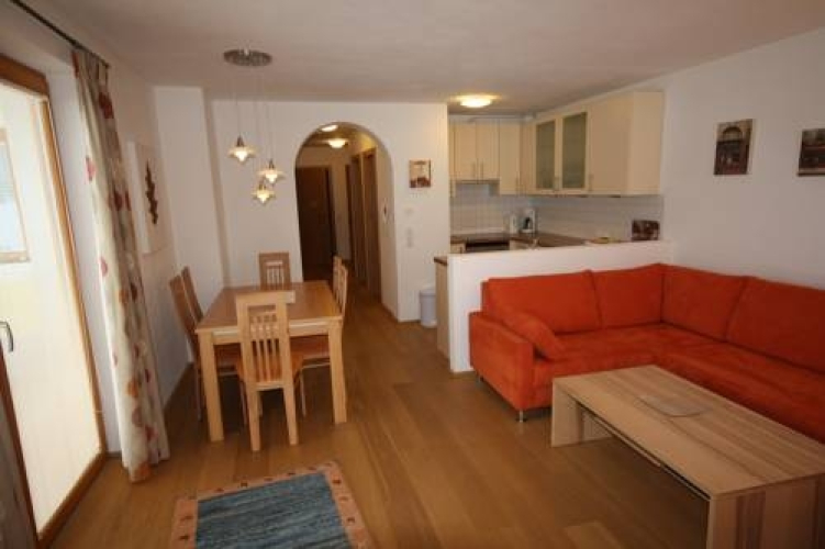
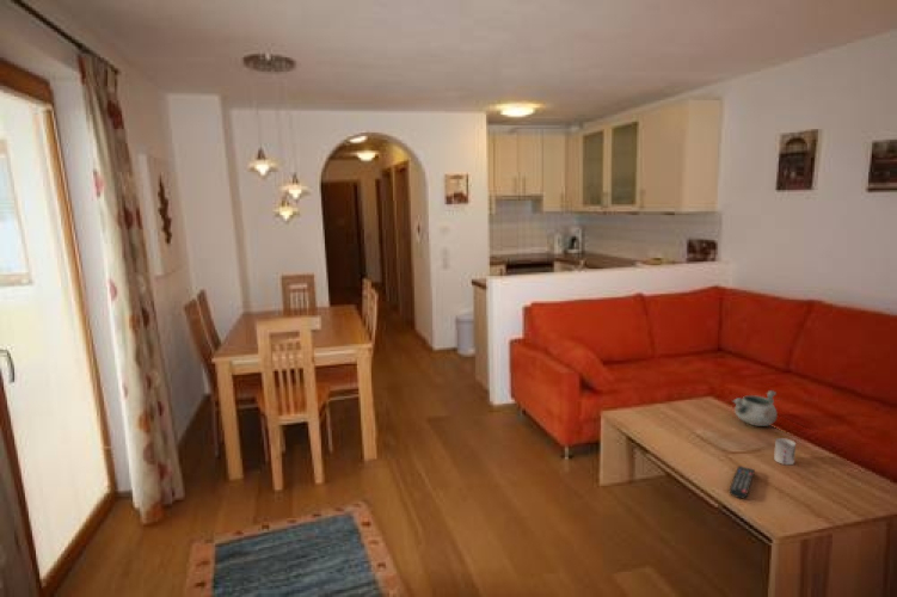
+ remote control (742, 481)
+ cup (785, 453)
+ decorative bowl (755, 408)
